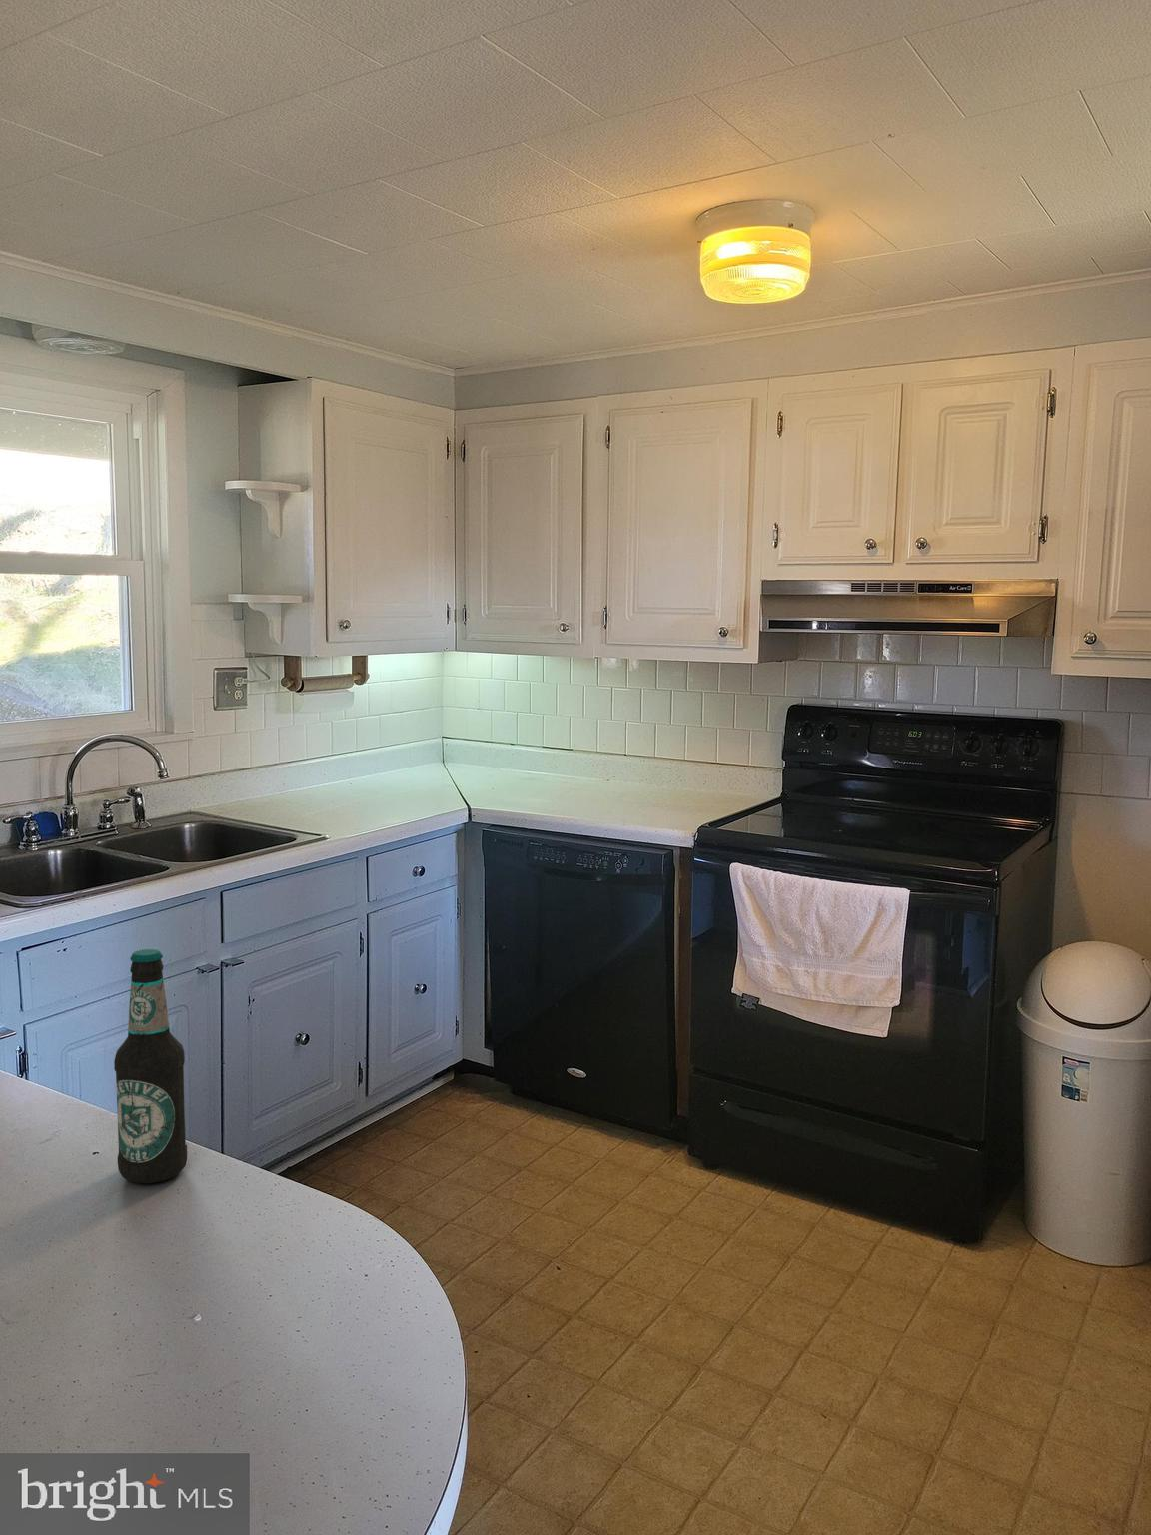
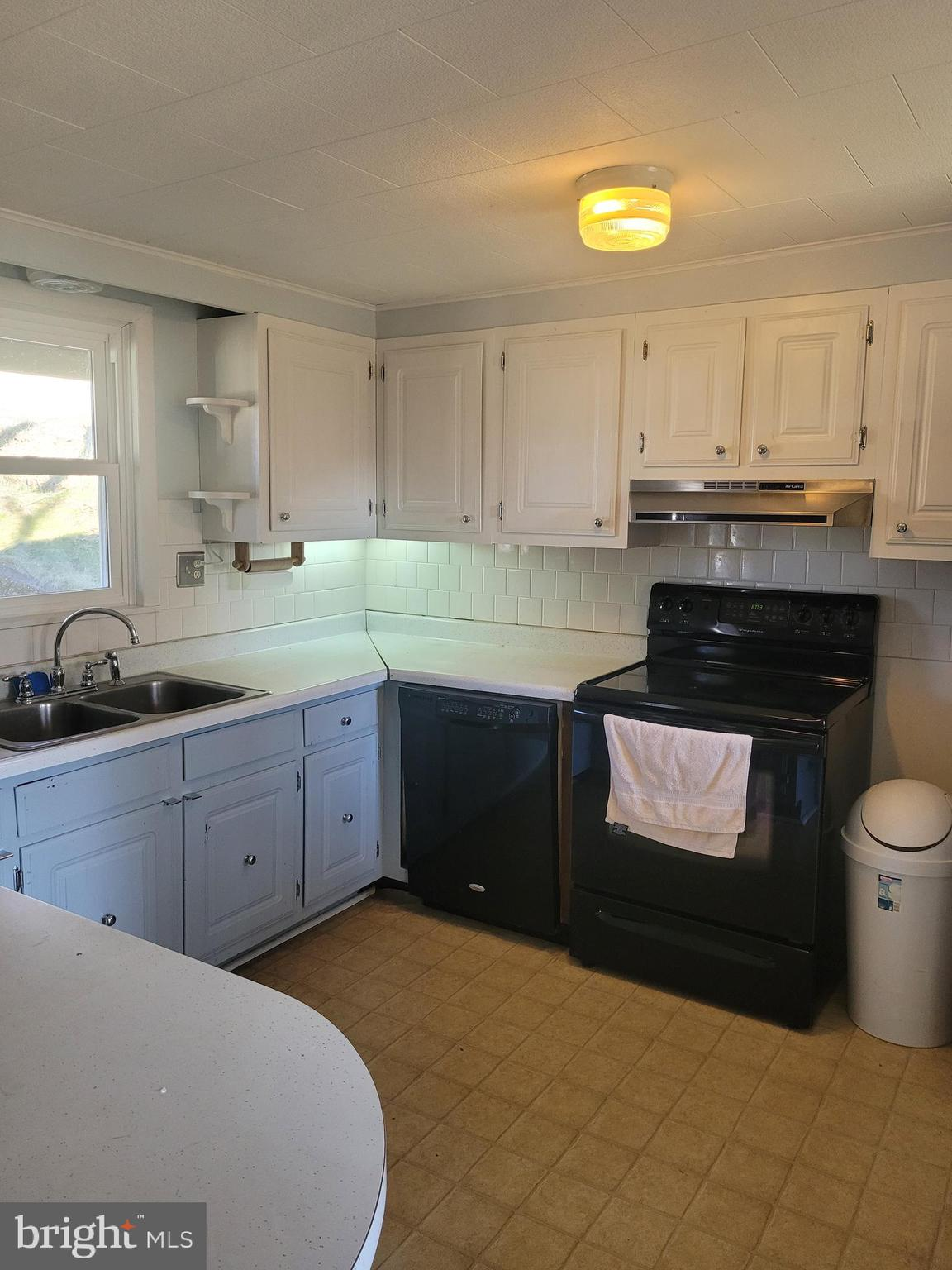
- bottle (150, 1064)
